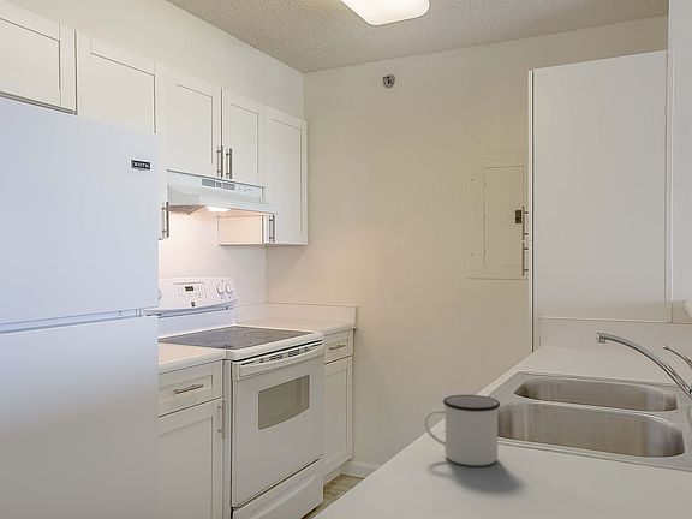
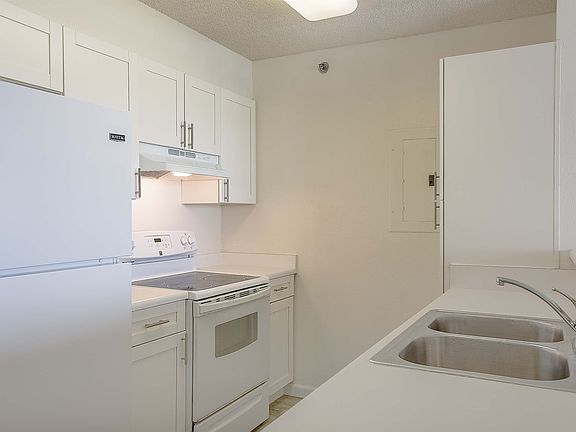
- mug (461, 429)
